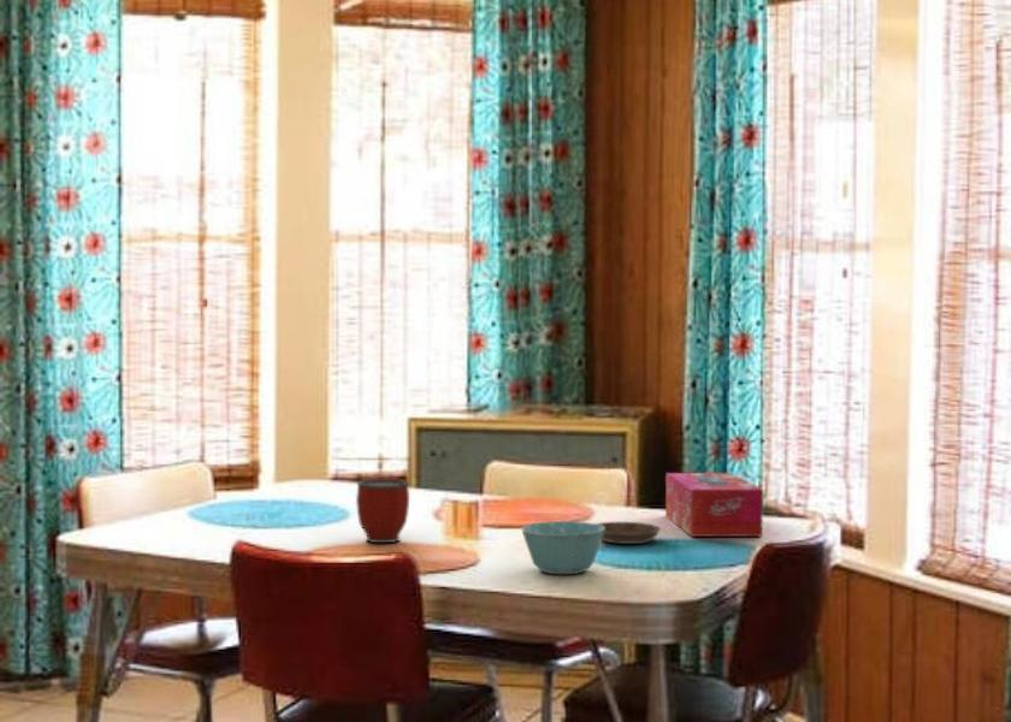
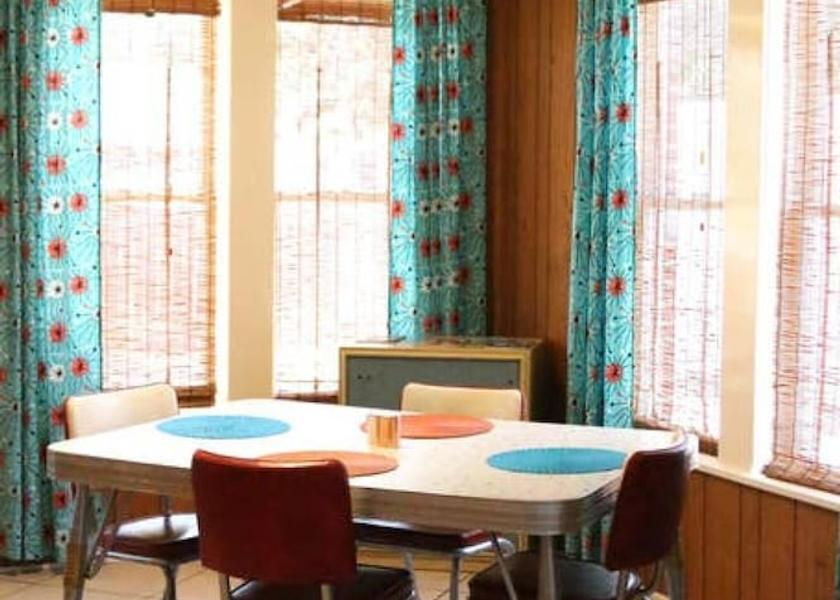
- mug (388, 510)
- saucer (625, 533)
- bowl (562, 548)
- tissue box (711, 503)
